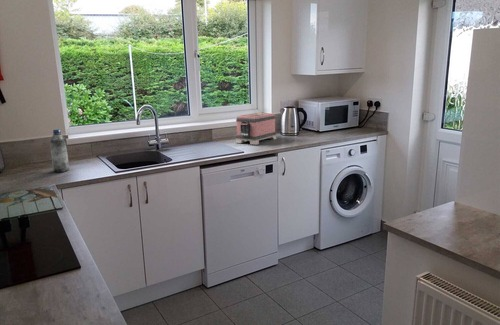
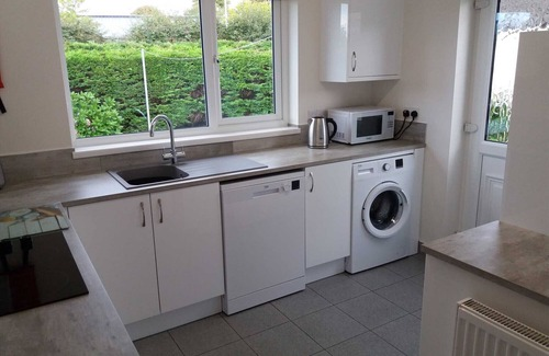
- toaster (255, 128)
- water bottle (59, 150)
